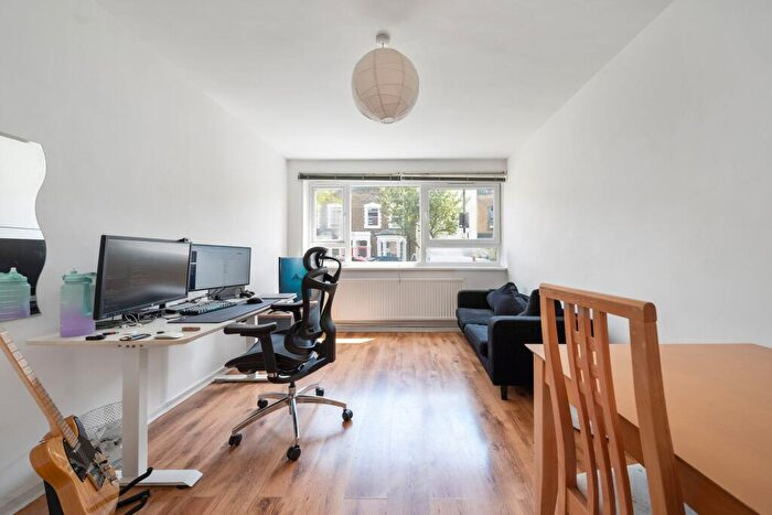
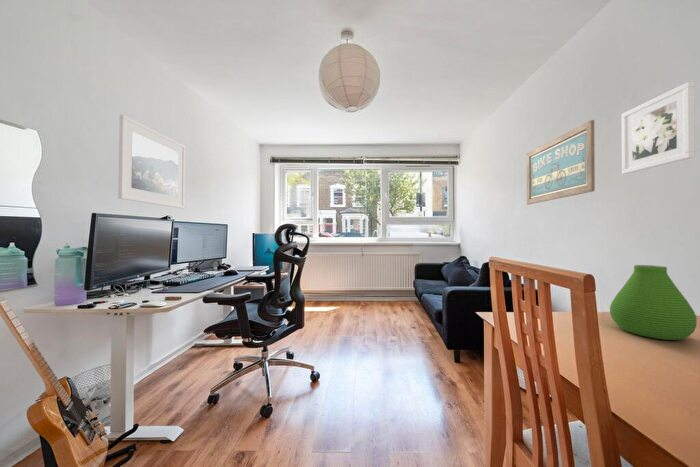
+ vase (650, 299)
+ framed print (156, 168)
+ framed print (653, 133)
+ wall art (554, 169)
